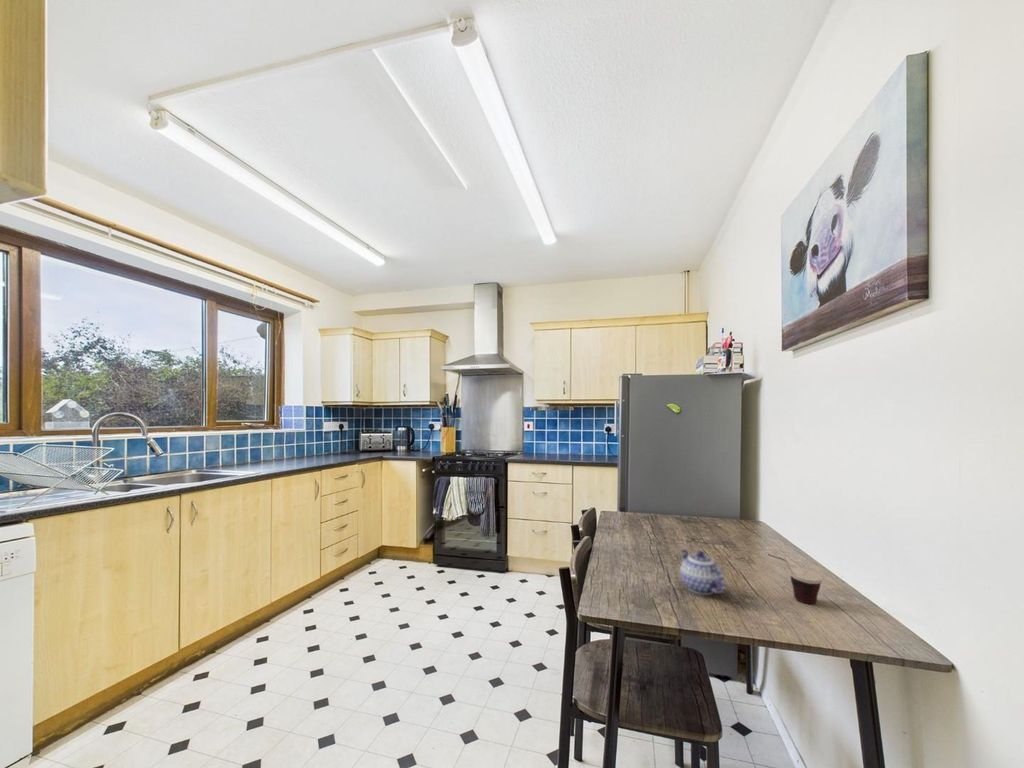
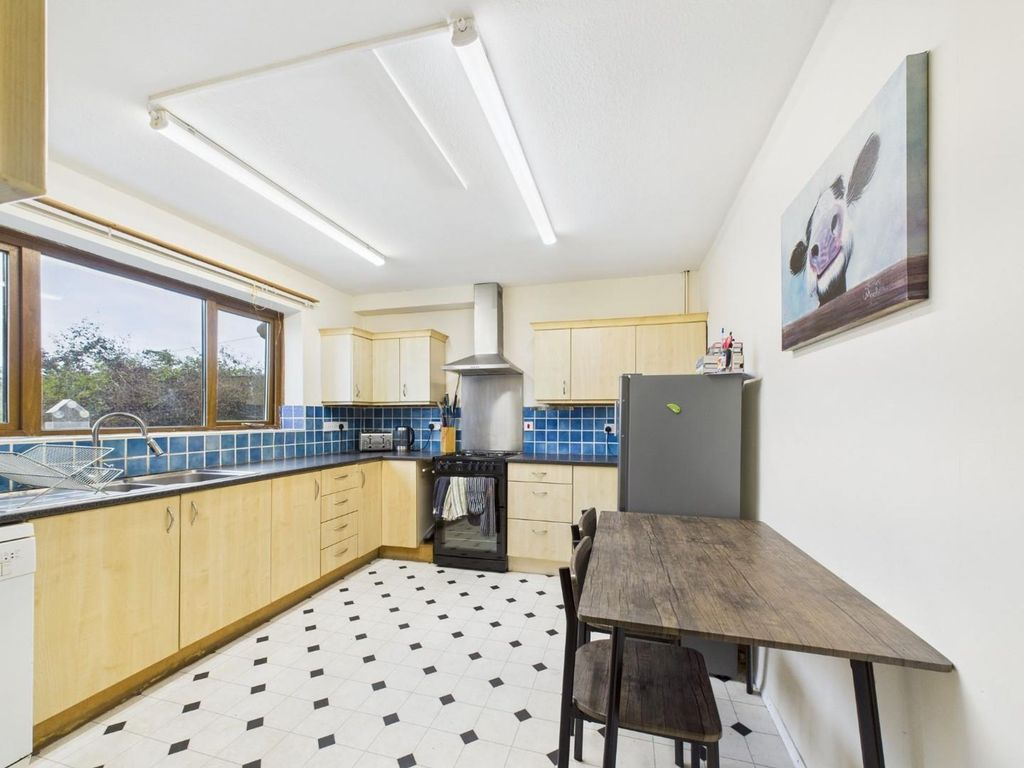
- cup (793, 577)
- teapot (700, 570)
